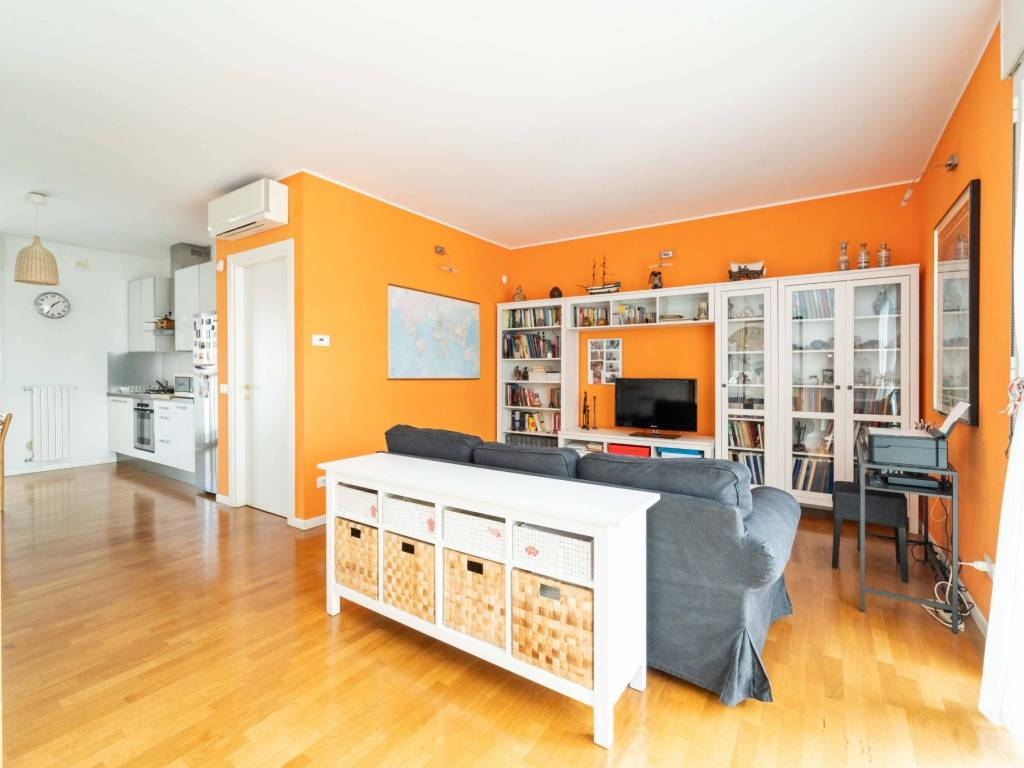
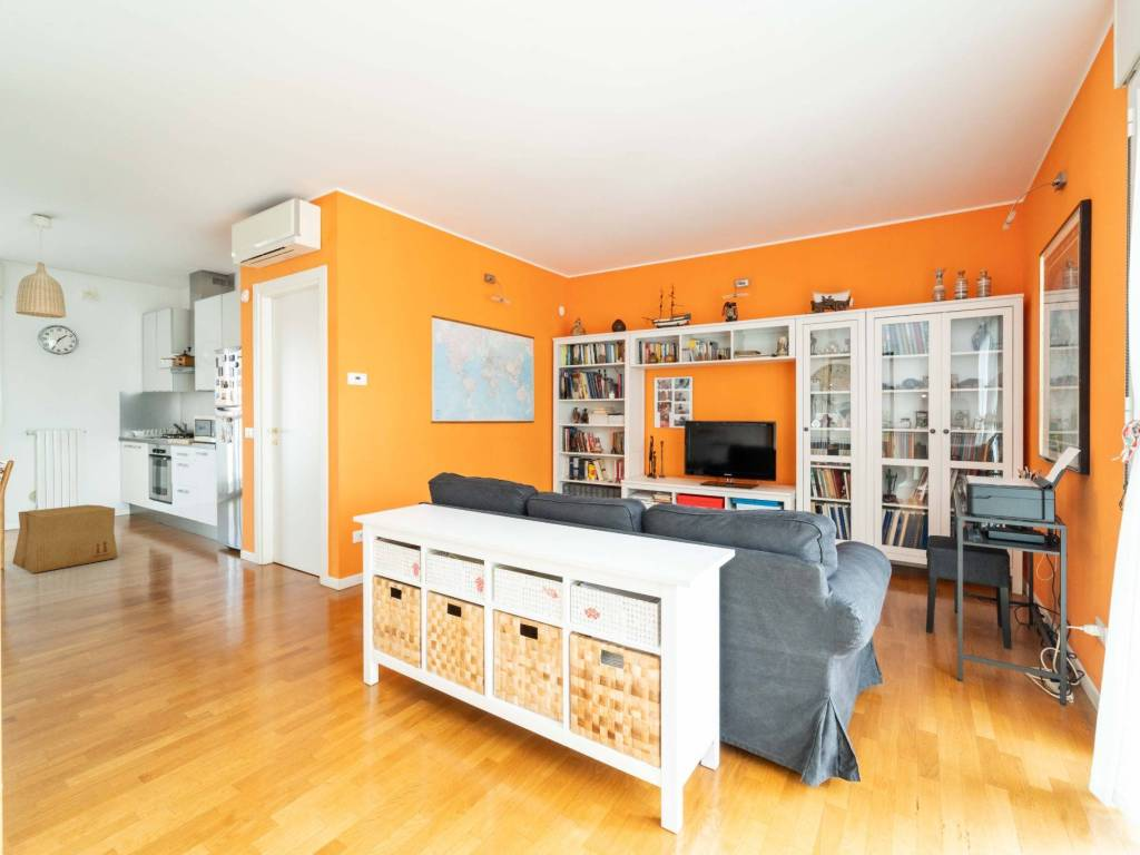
+ cardboard box (66, 534)
